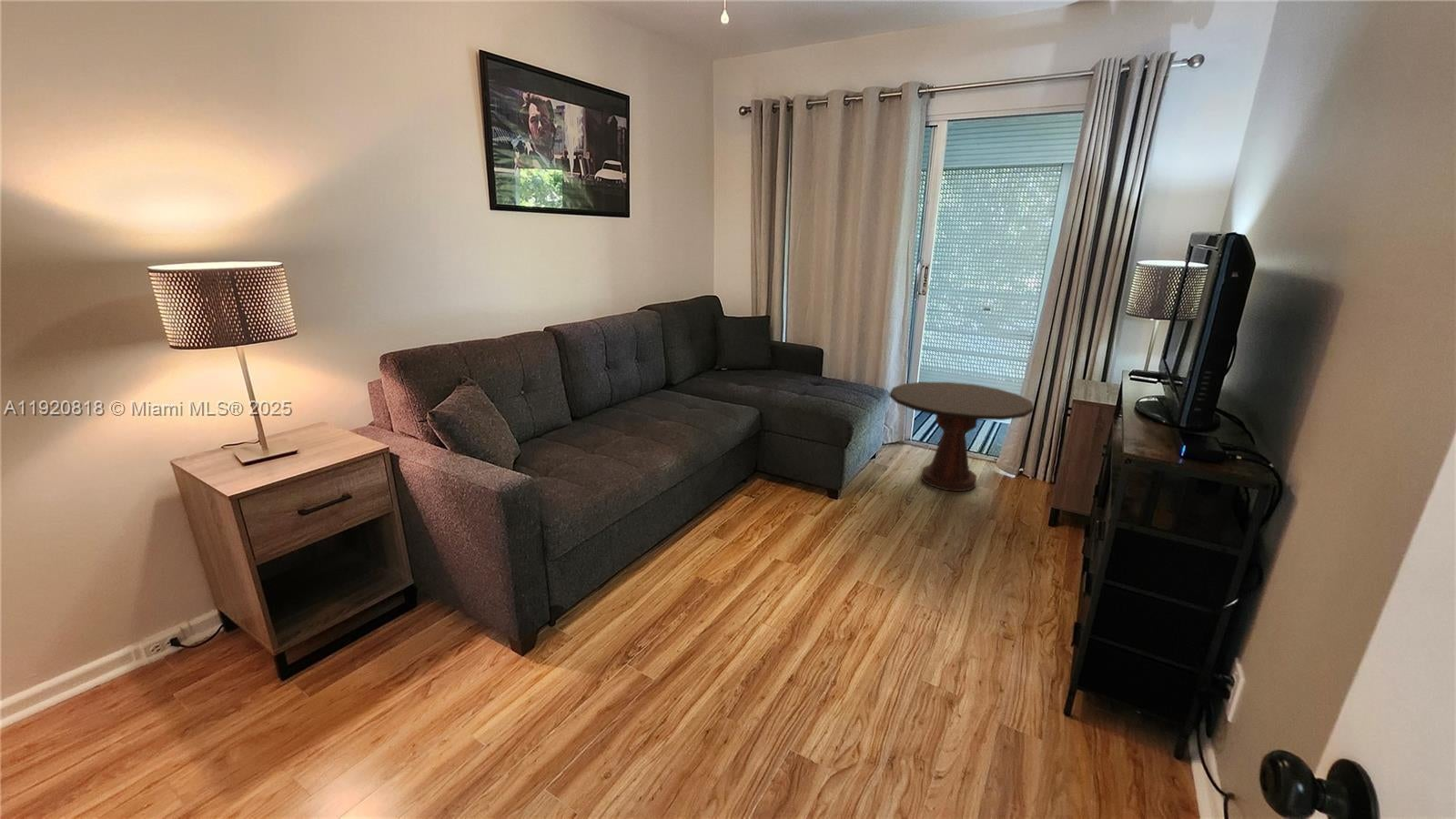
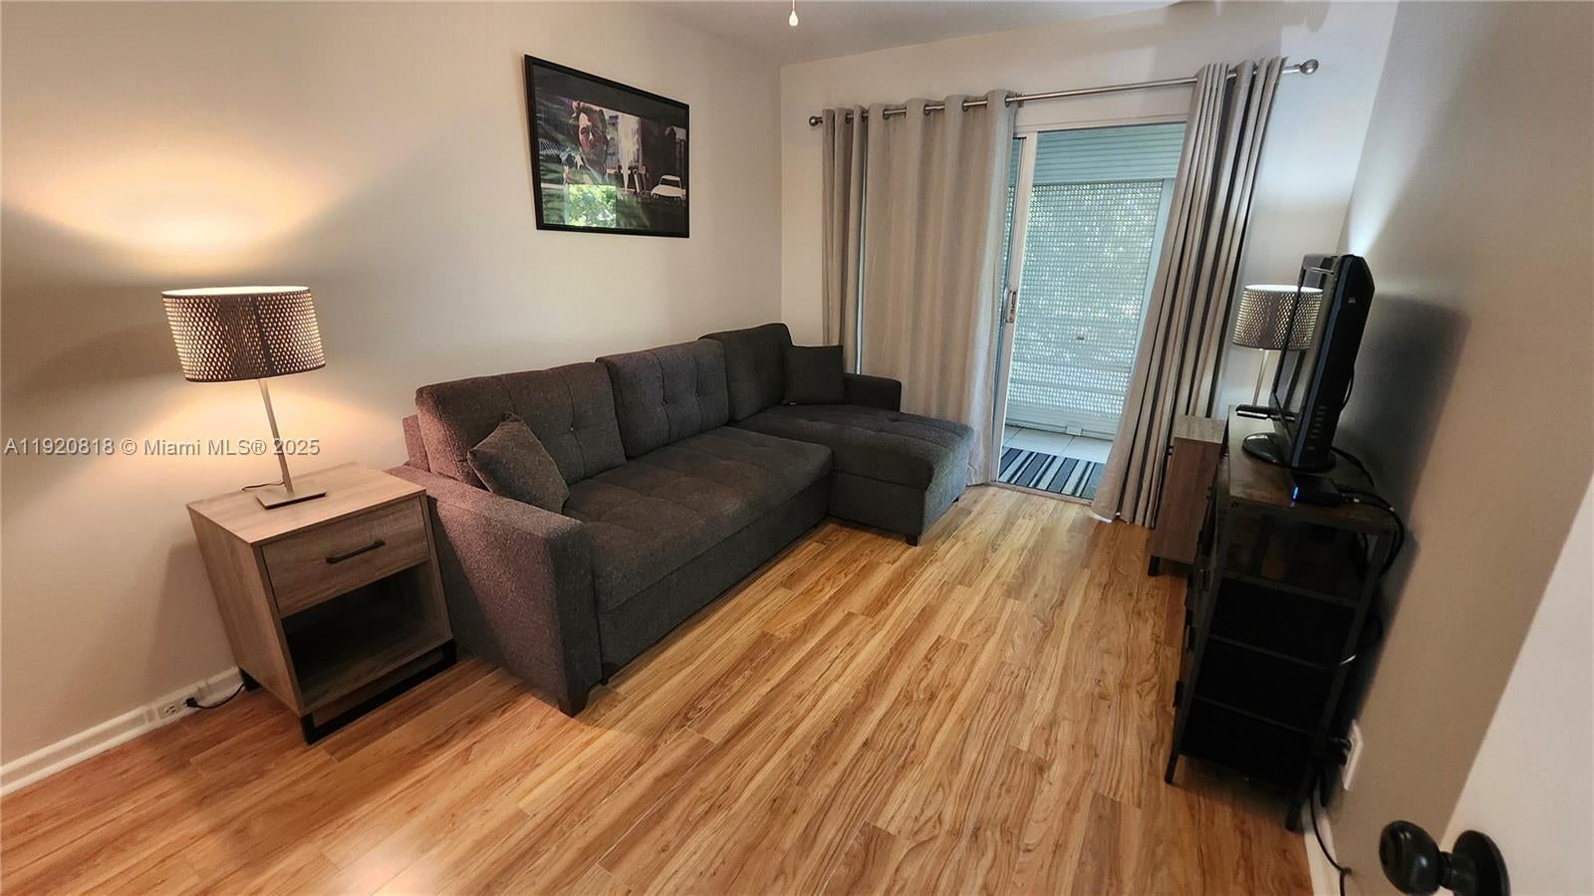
- side table (953, 440)
